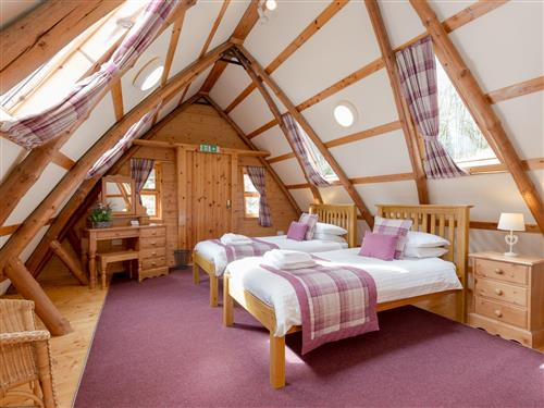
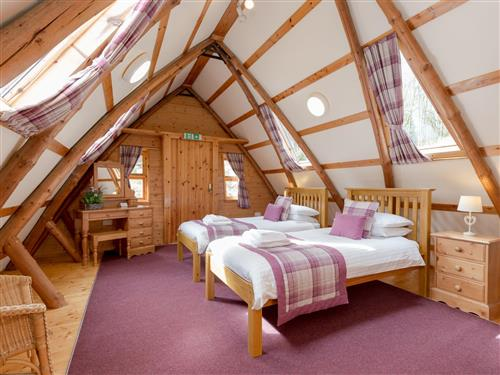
- wastebasket (182, 259)
